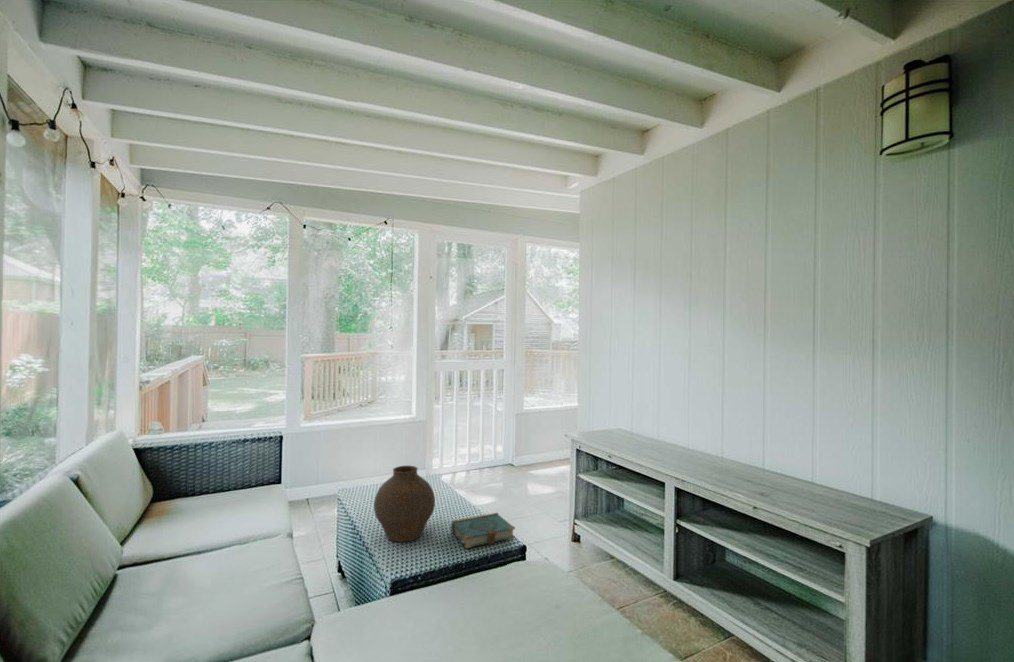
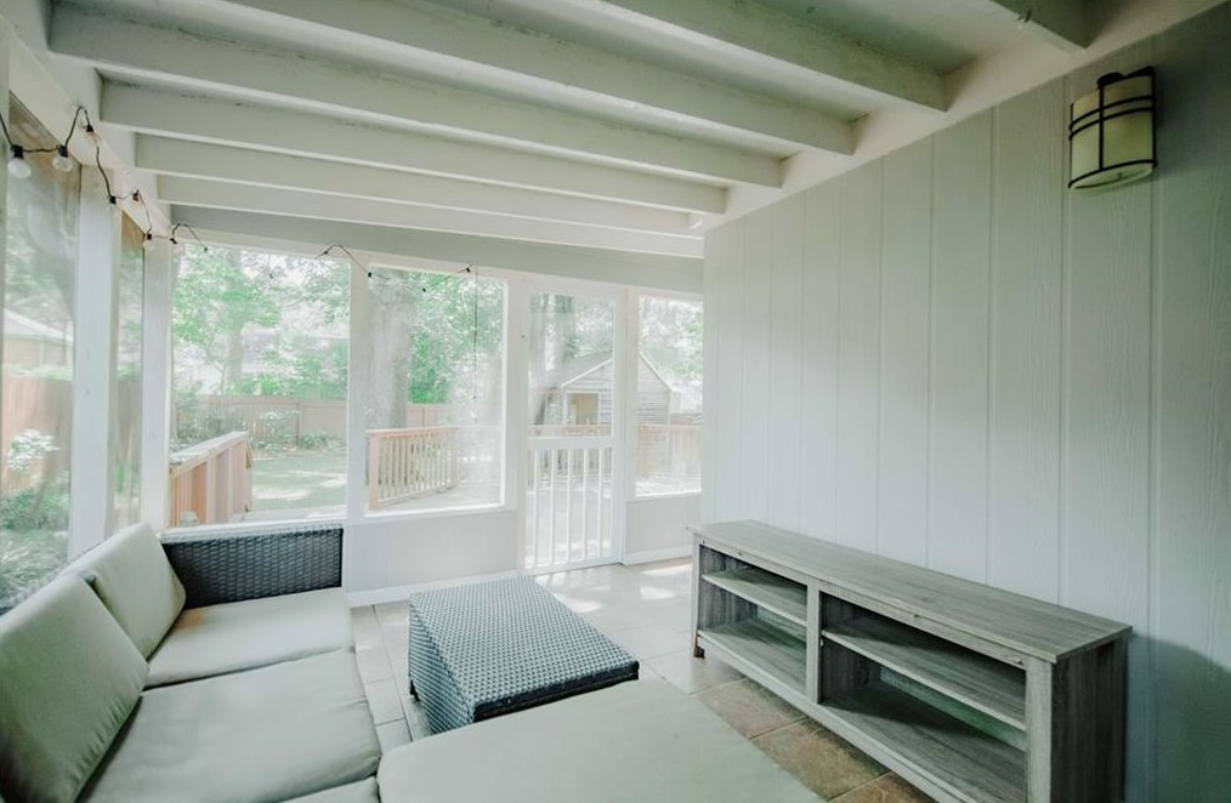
- book (481, 529)
- vase (404, 501)
